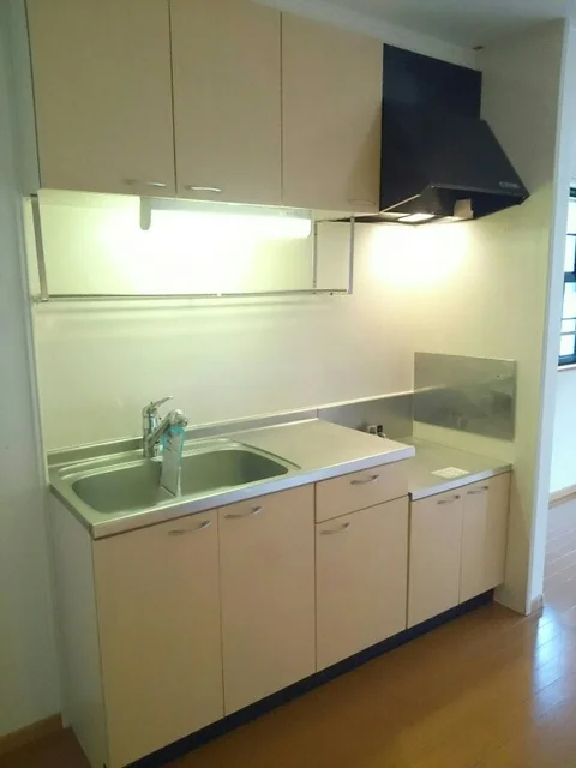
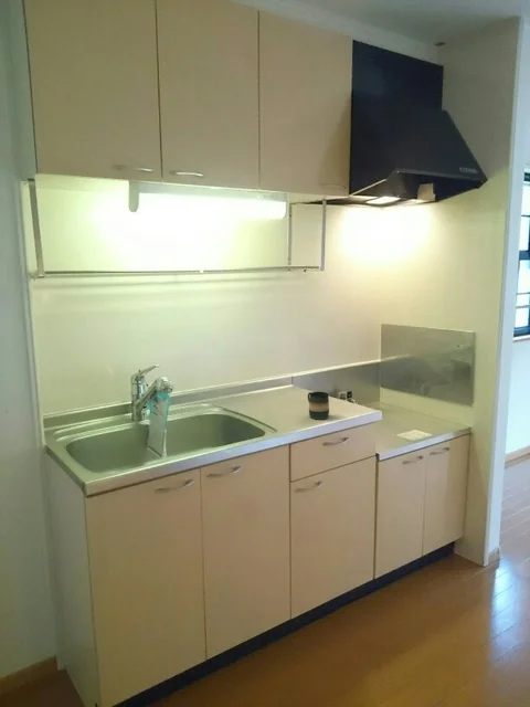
+ mug (316, 403)
